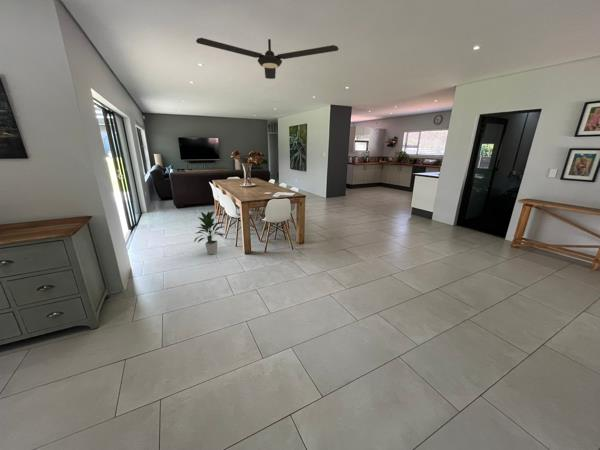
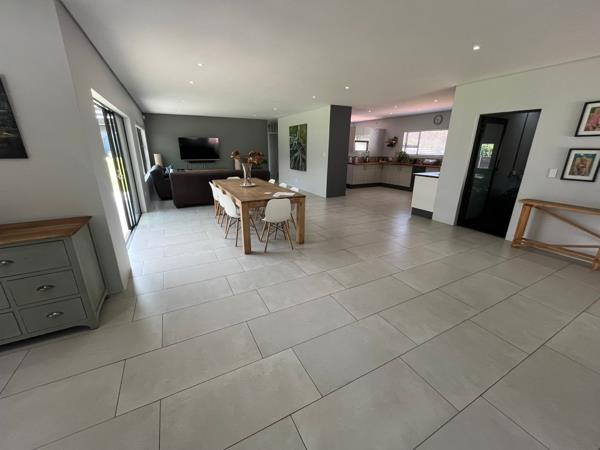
- ceiling fan (269, 58)
- indoor plant (209, 231)
